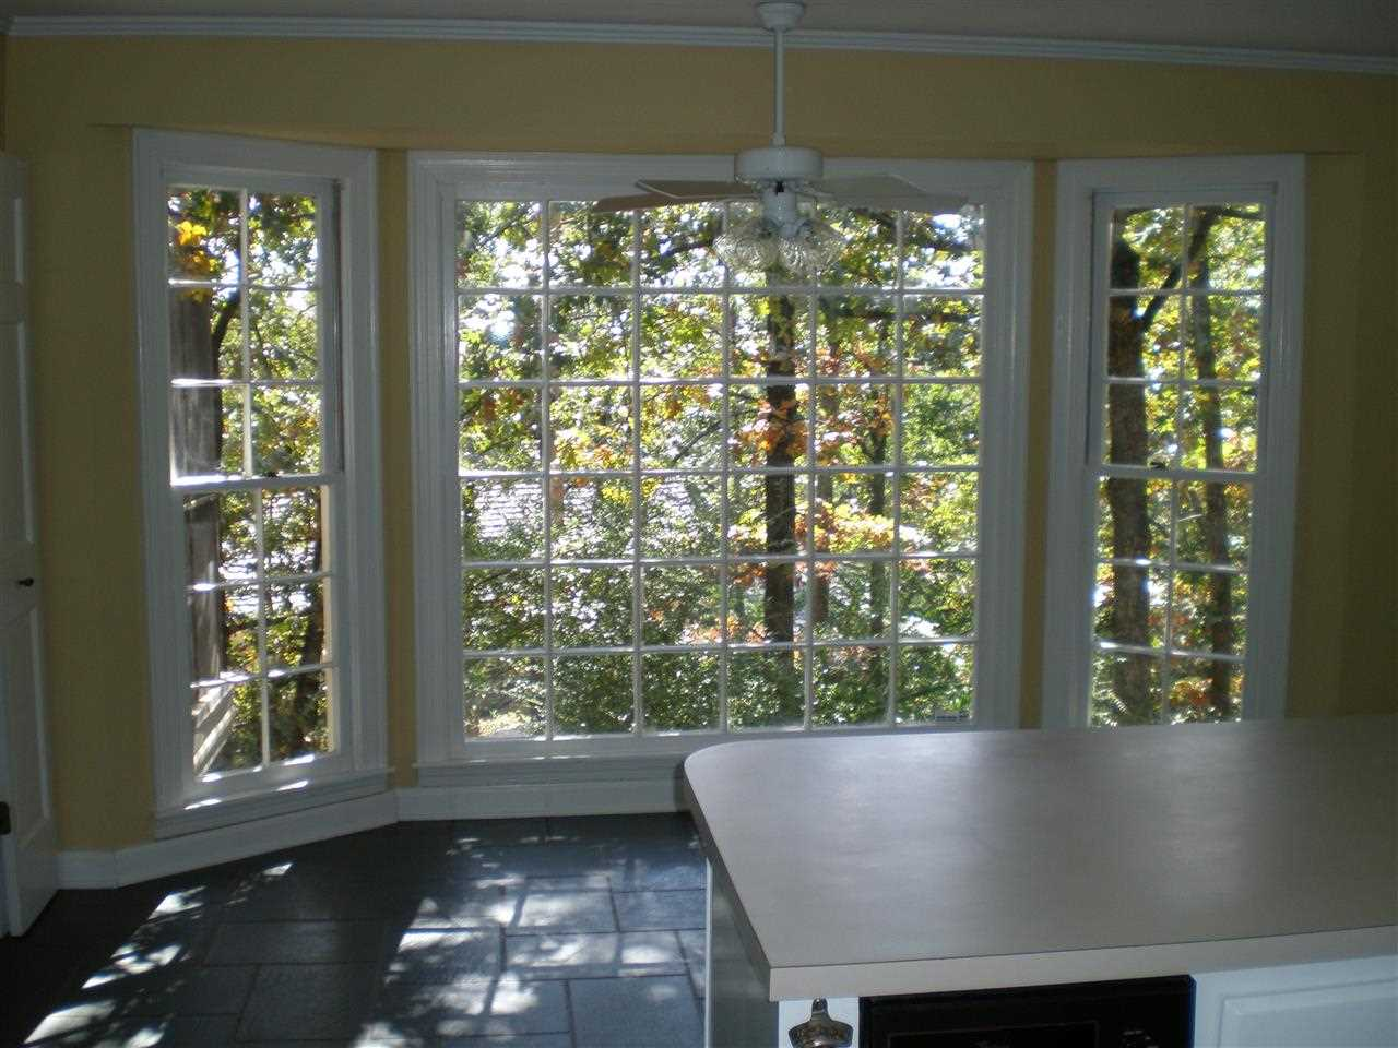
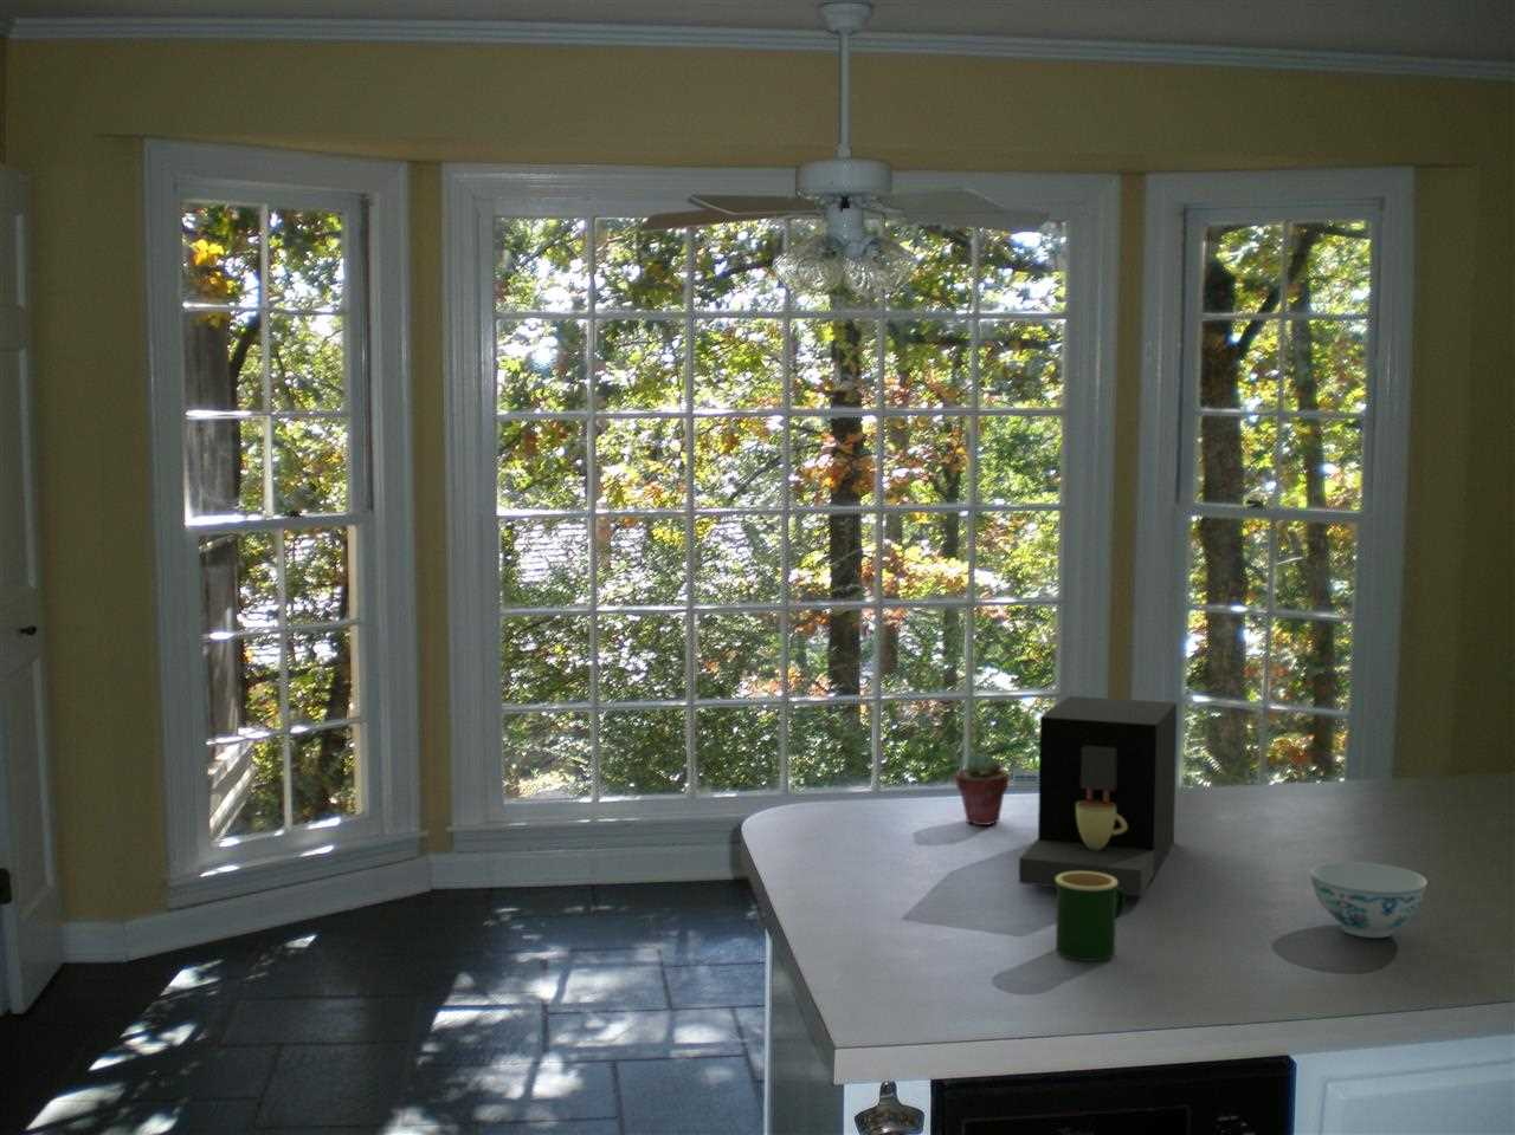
+ potted succulent (982, 786)
+ mug (1095, 913)
+ coffee maker (1101, 789)
+ chinaware (1367, 903)
